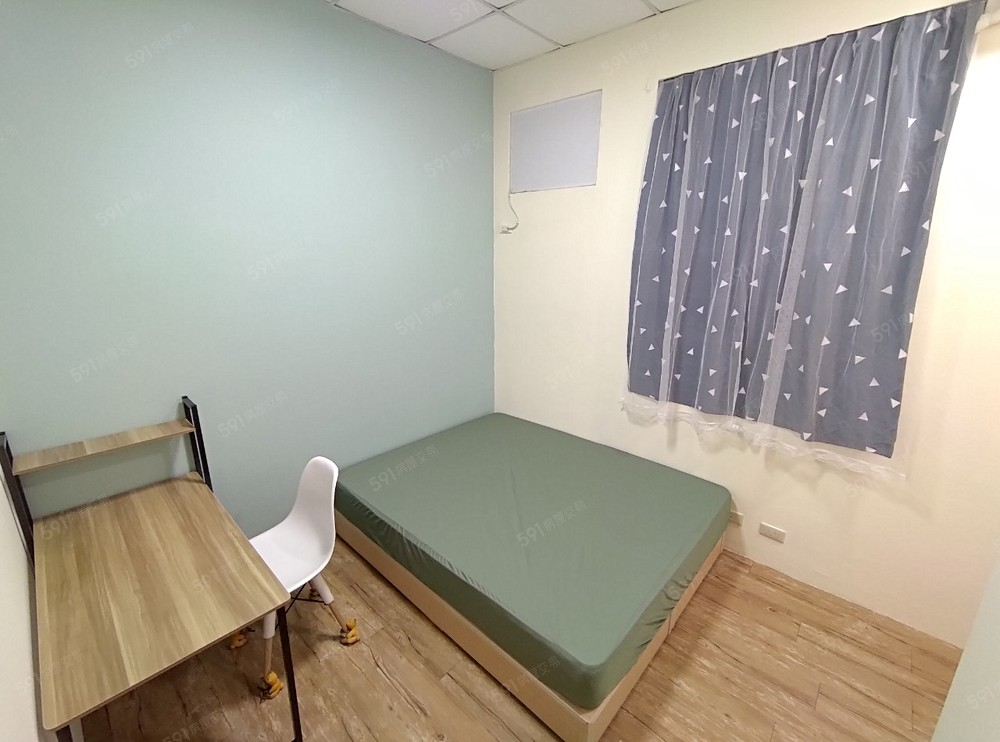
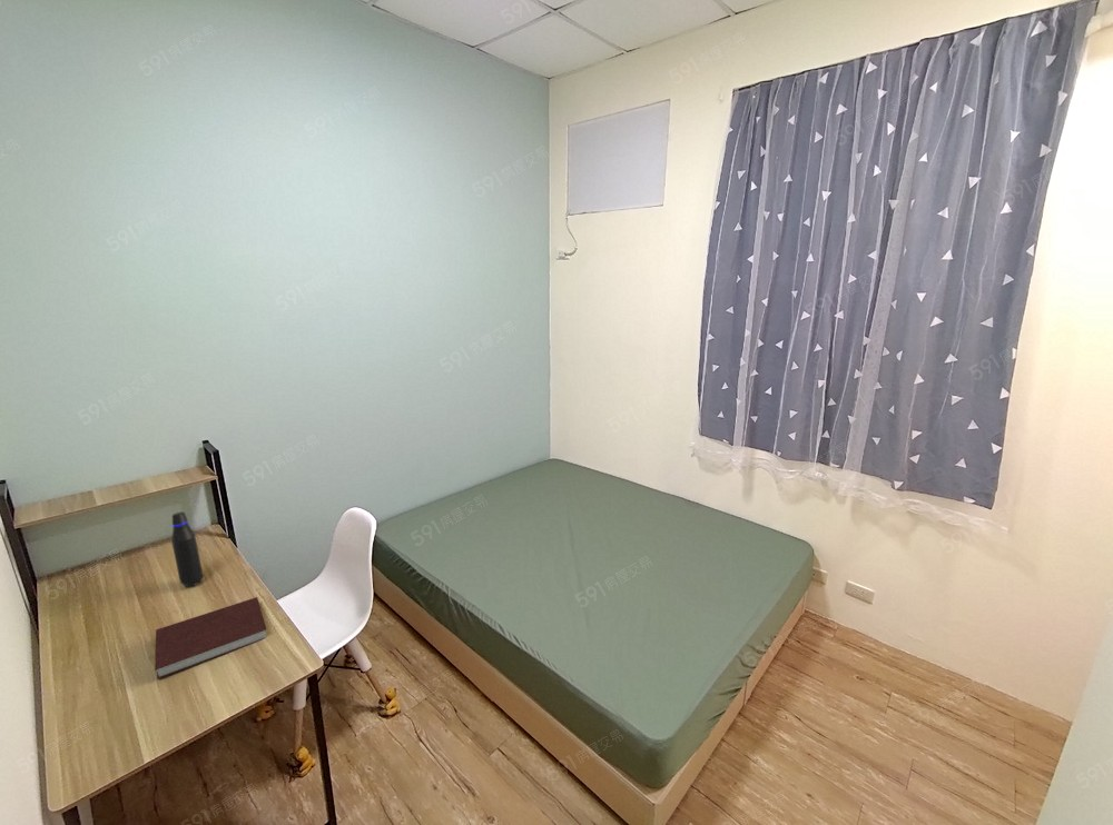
+ water bottle (185, 549)
+ notebook (211, 634)
